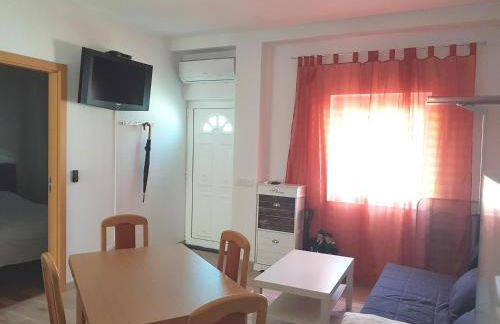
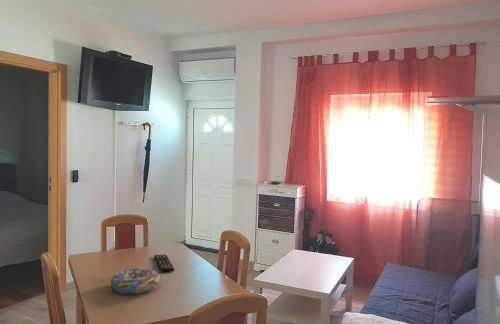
+ remote control (163, 262)
+ decorative bowl (135, 280)
